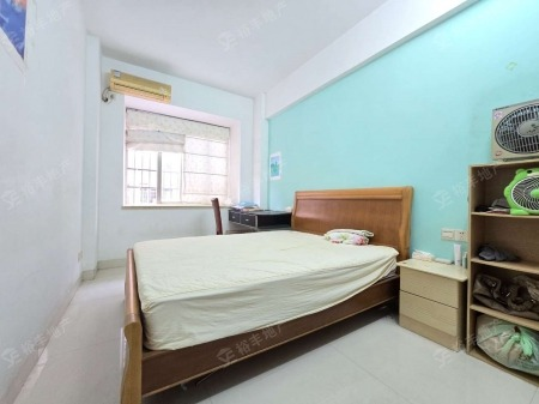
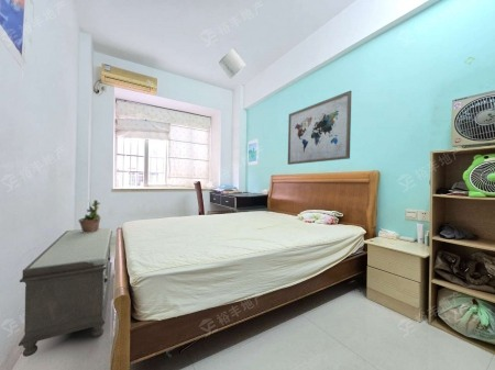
+ potted plant (90, 214)
+ toilet paper roll (232, 64)
+ wall art (315, 133)
+ bench (80, 271)
